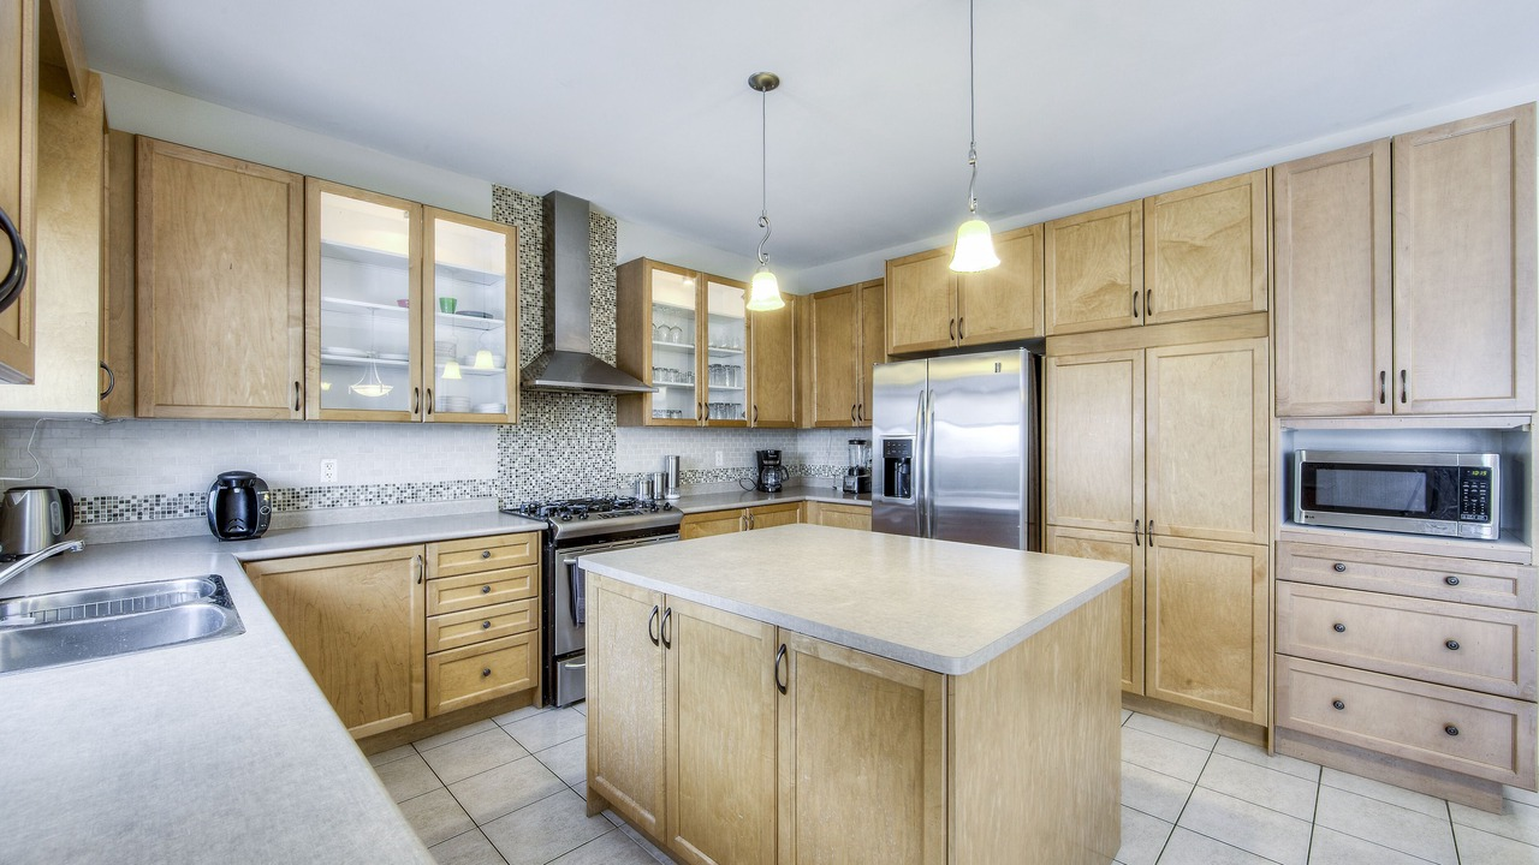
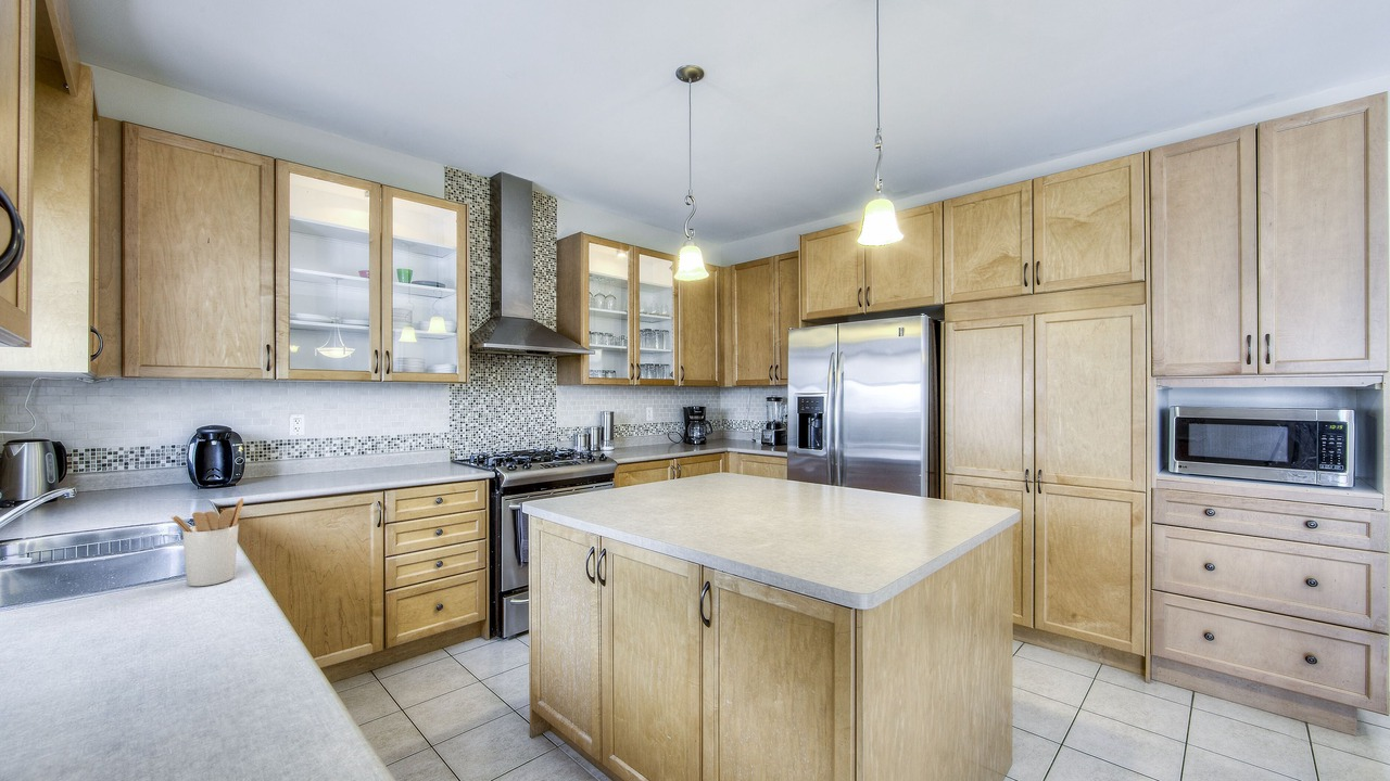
+ utensil holder (212, 542)
